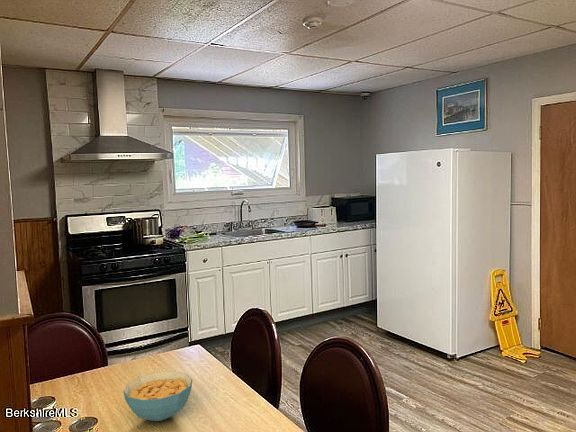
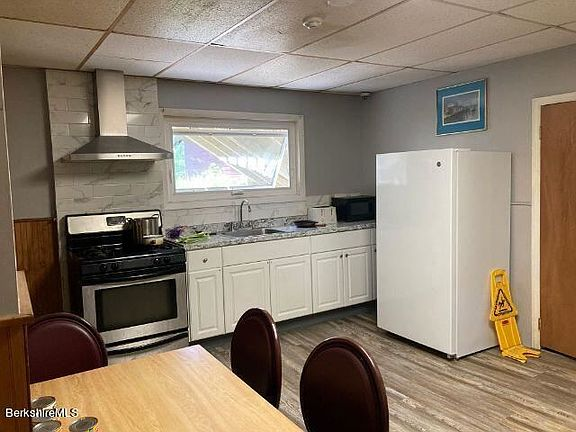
- cereal bowl (159, 400)
